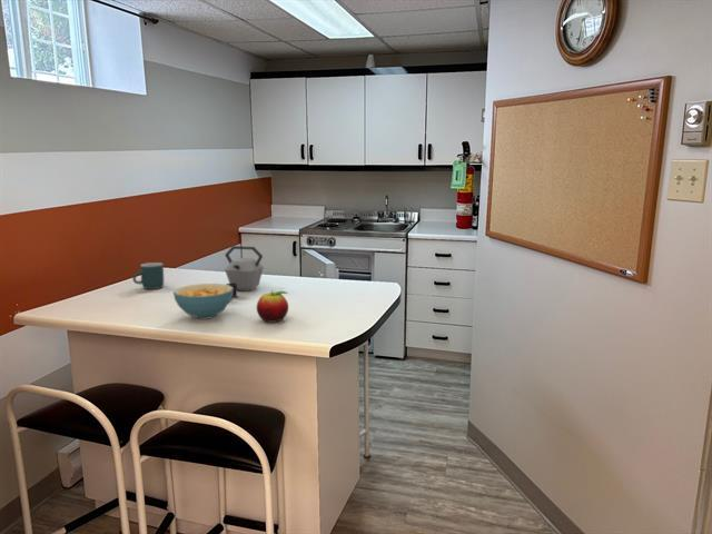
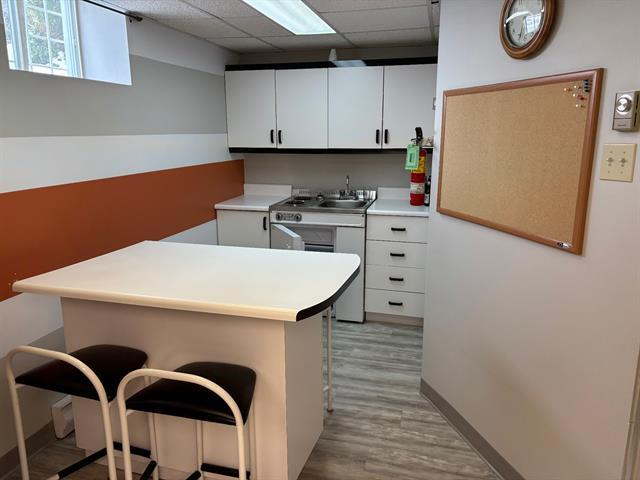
- fruit (273, 305)
- mug (149, 276)
- cereal bowl (204, 303)
- kettle (236, 271)
